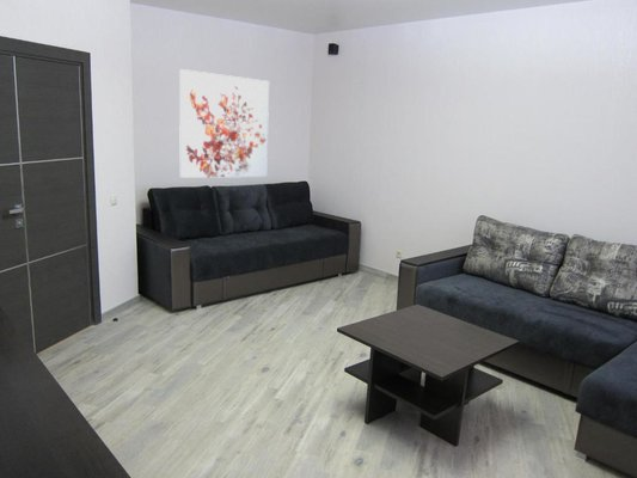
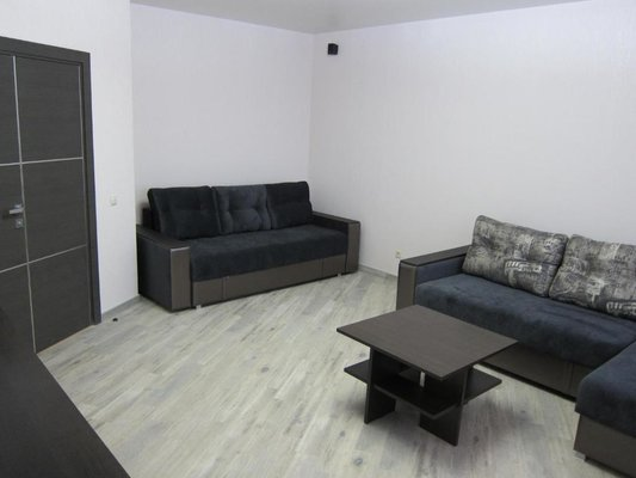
- wall art (226, 127)
